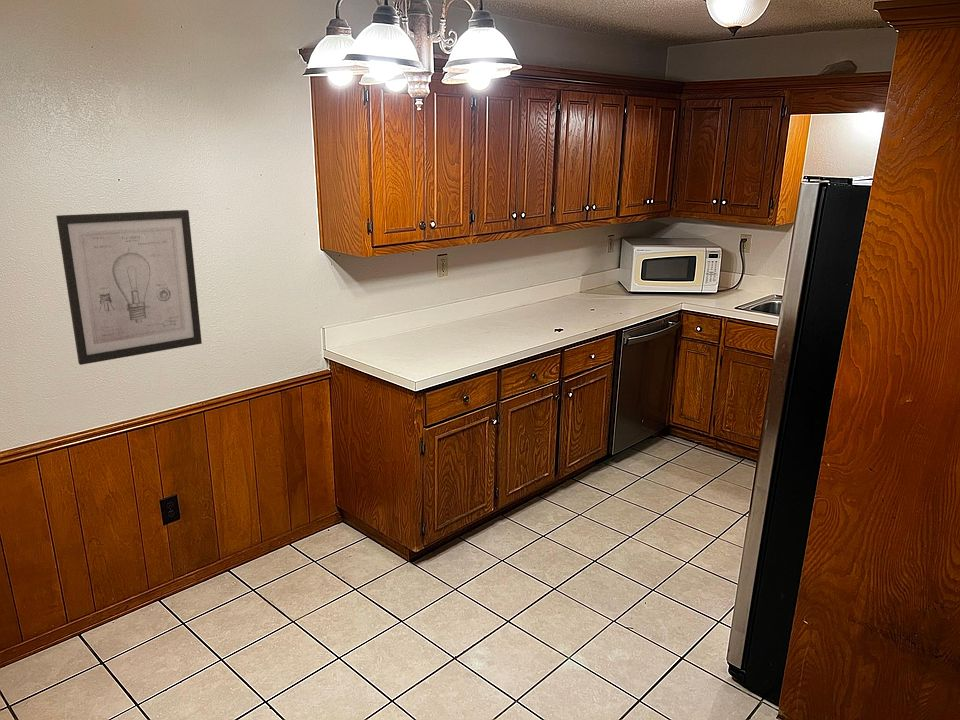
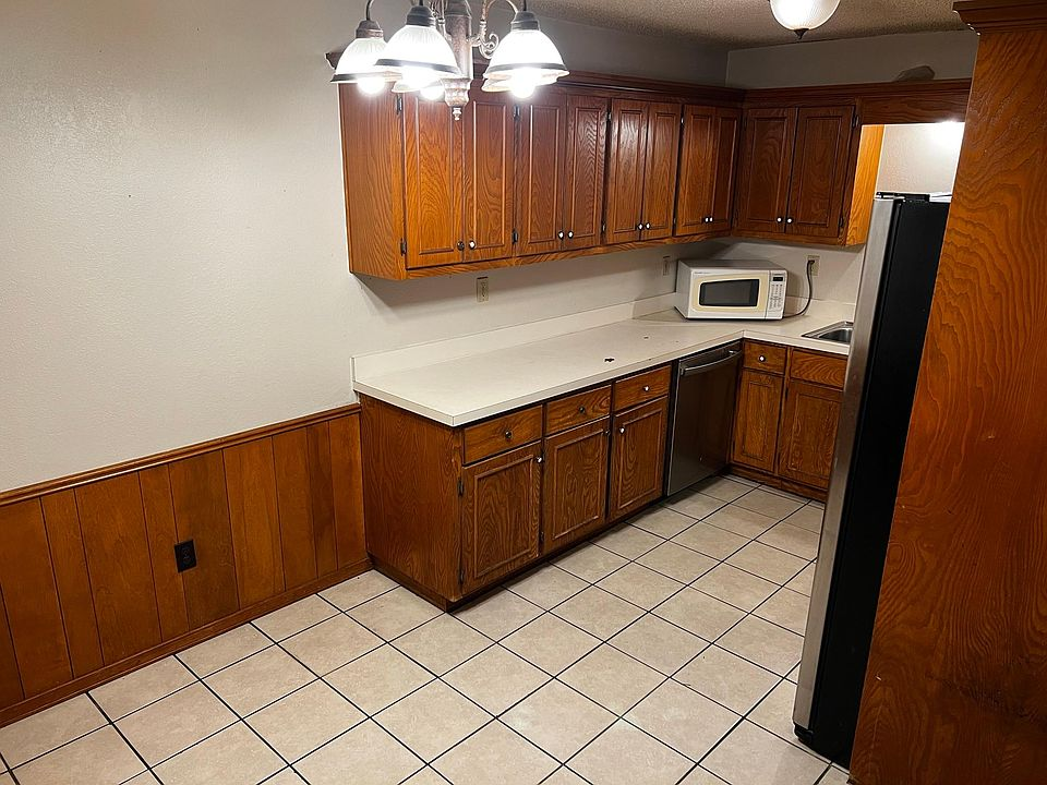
- wall art (135, 284)
